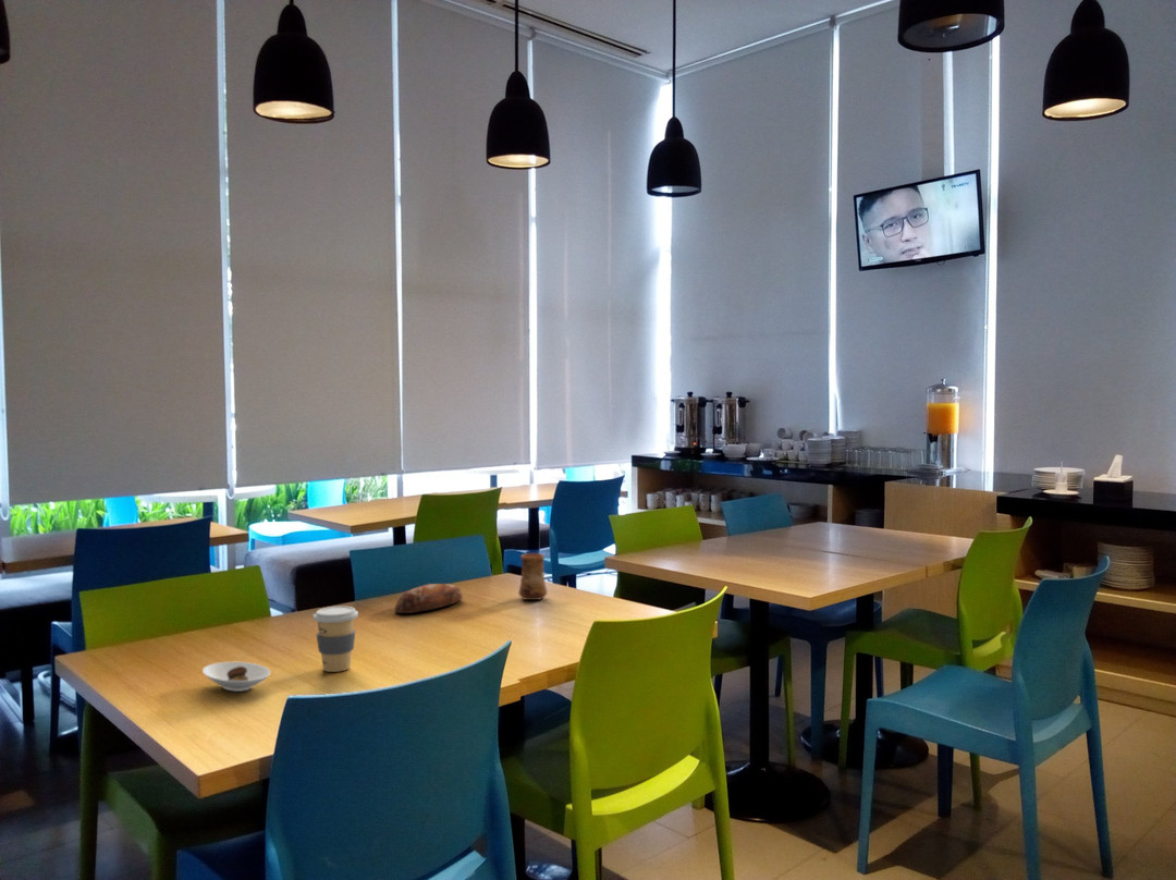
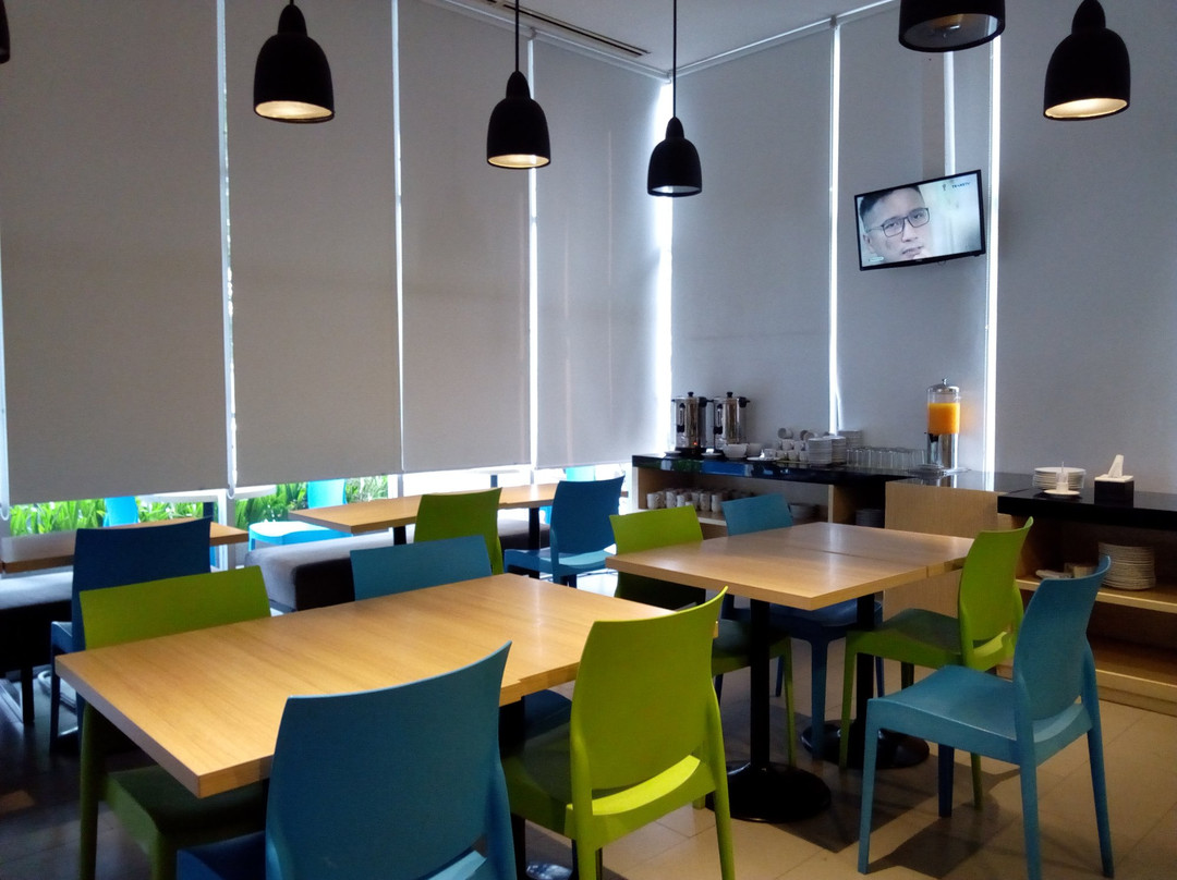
- saucer (236, 676)
- bread roll (428, 595)
- cup (532, 576)
- coffee cup (335, 638)
